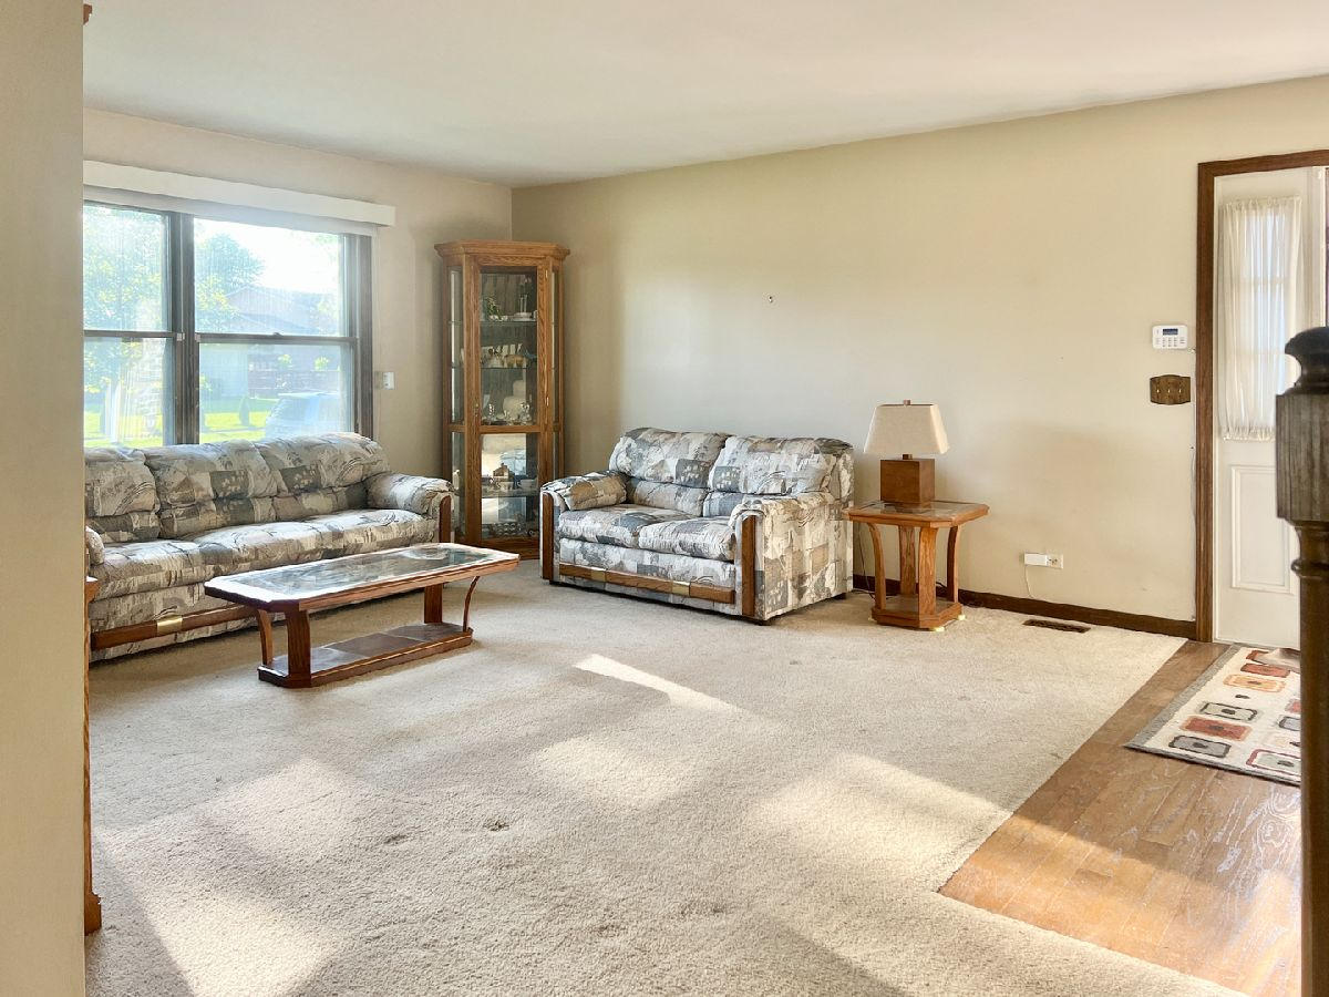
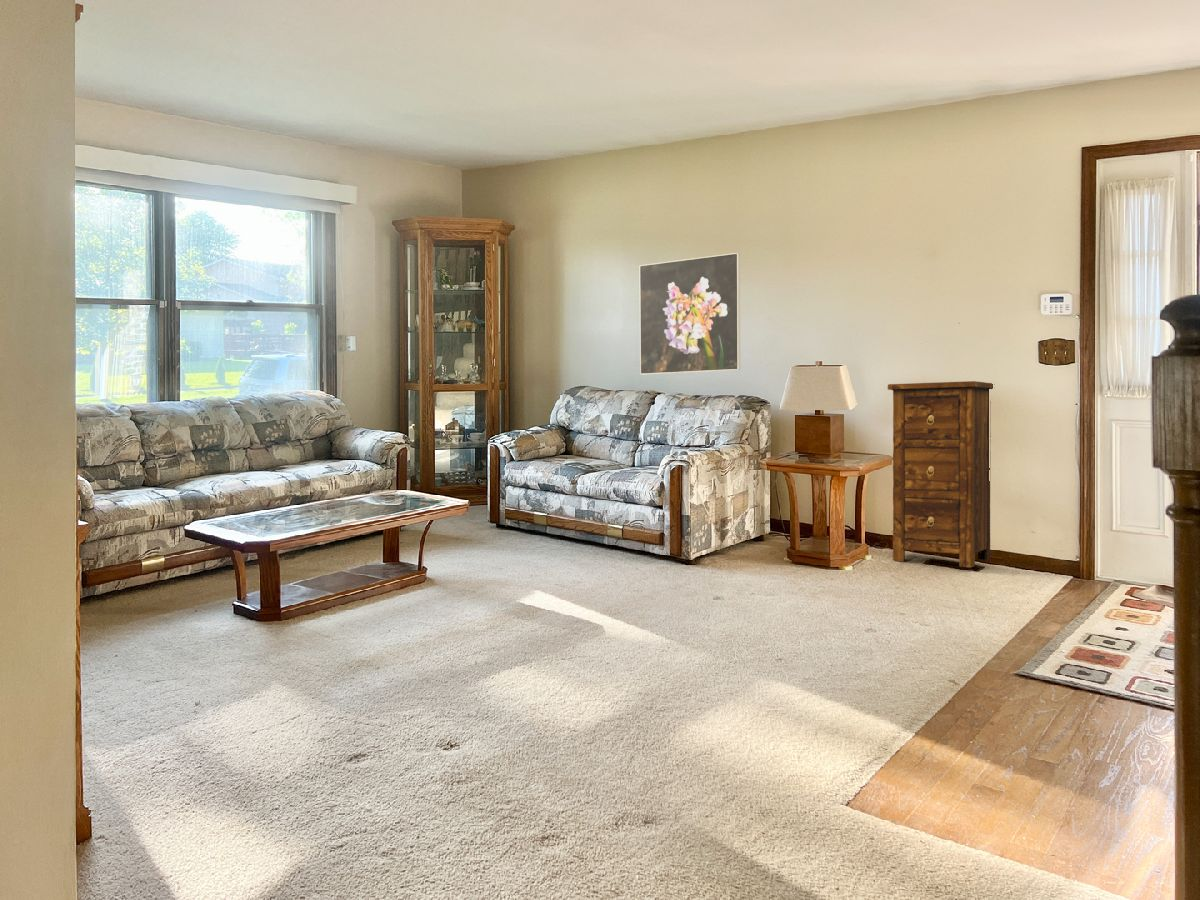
+ cabinet (940, 472)
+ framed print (688, 316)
